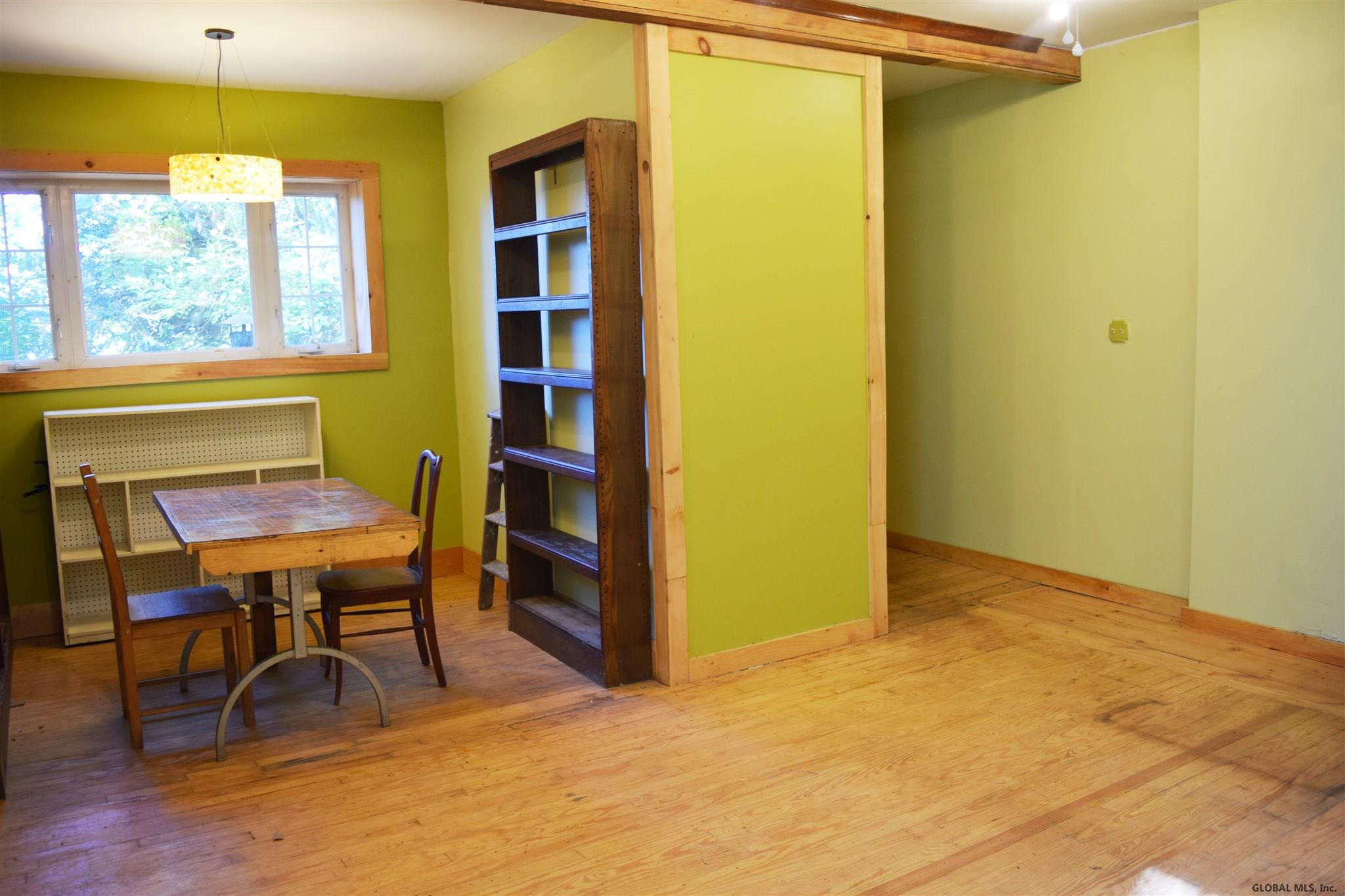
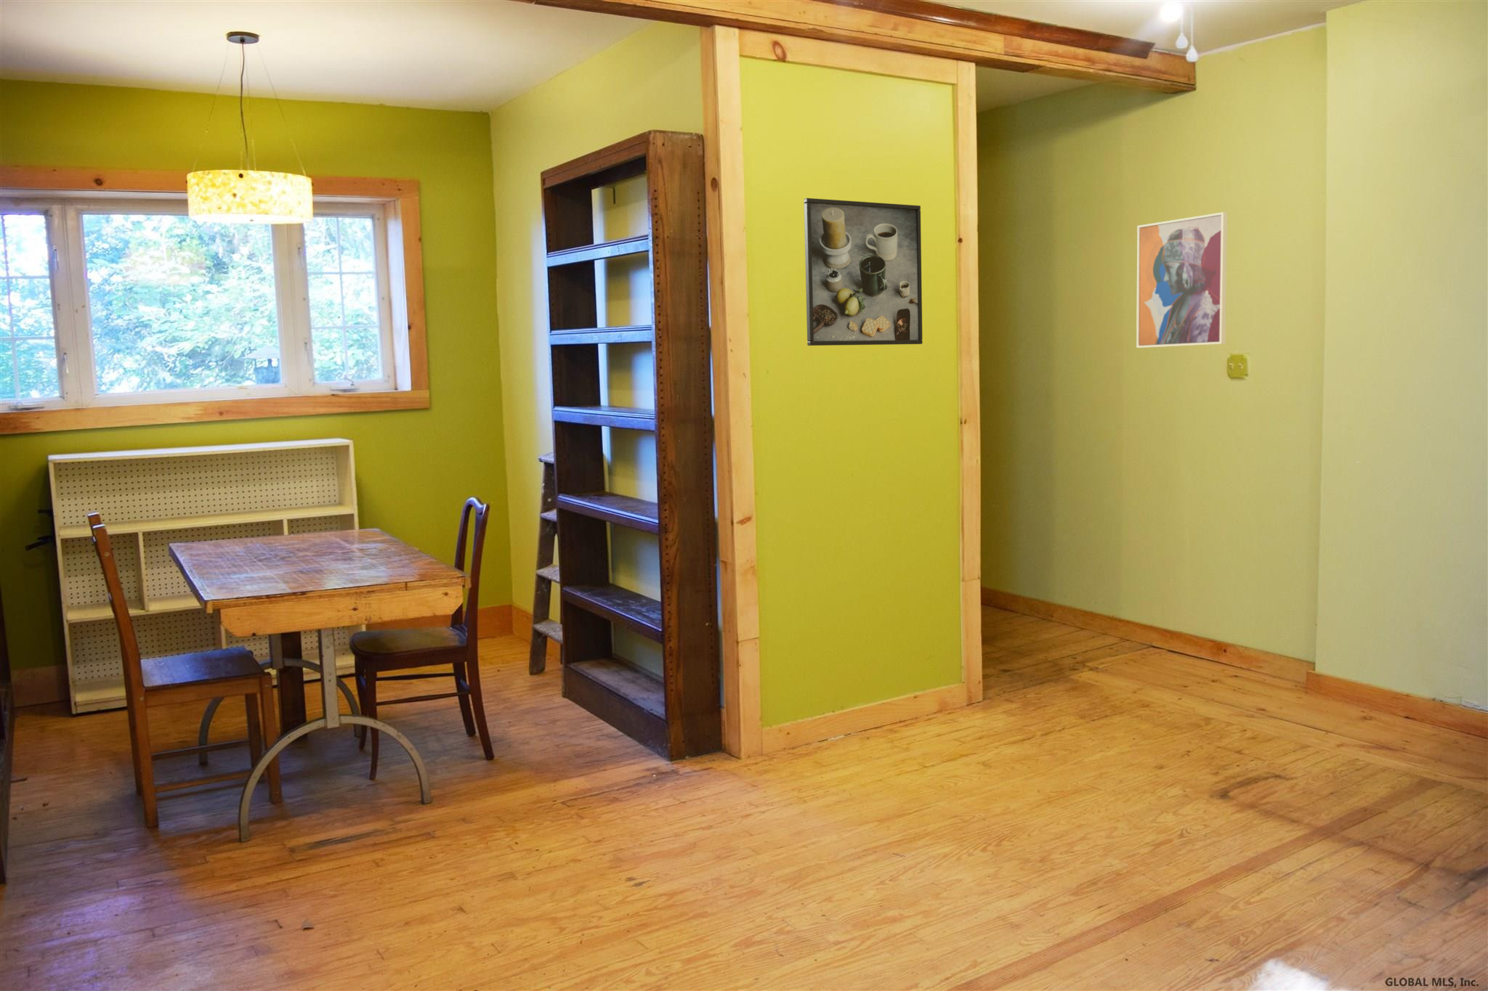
+ wall art (1180, 282)
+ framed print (865, 273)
